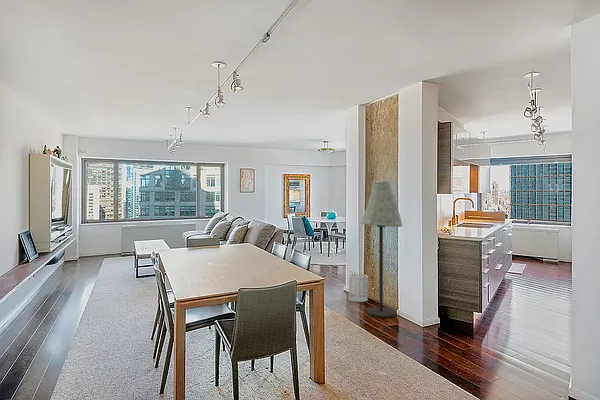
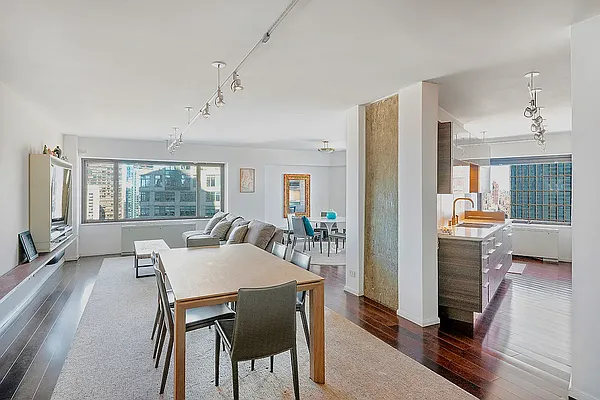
- floor lamp (381, 247)
- wastebasket (358, 287)
